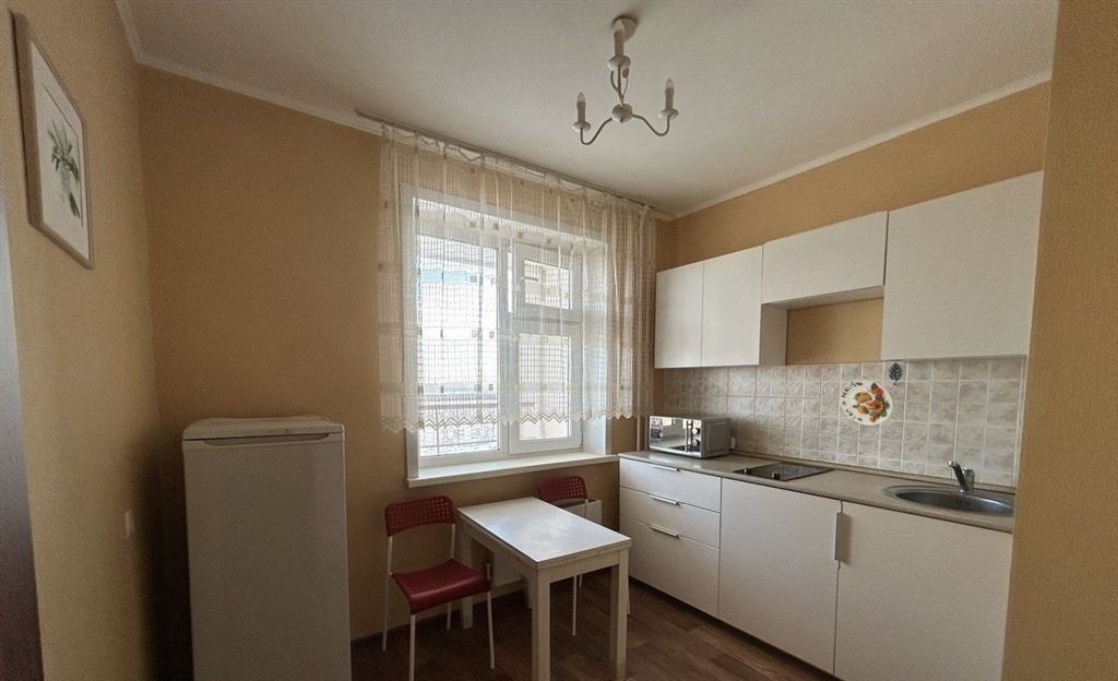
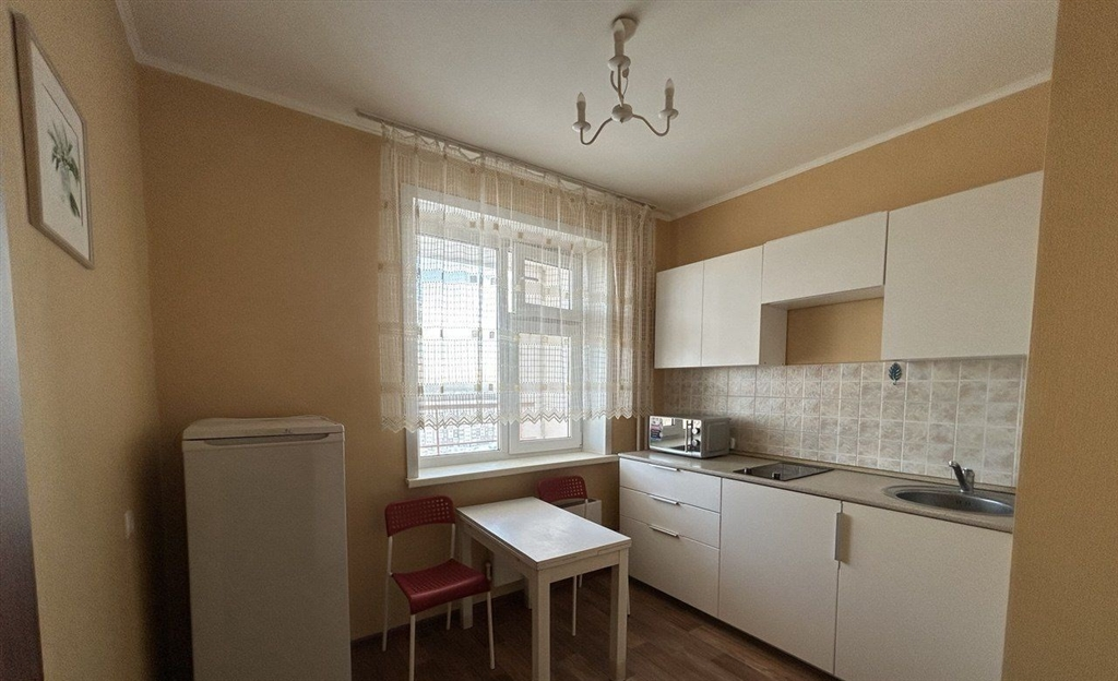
- decorative plate (865, 402)
